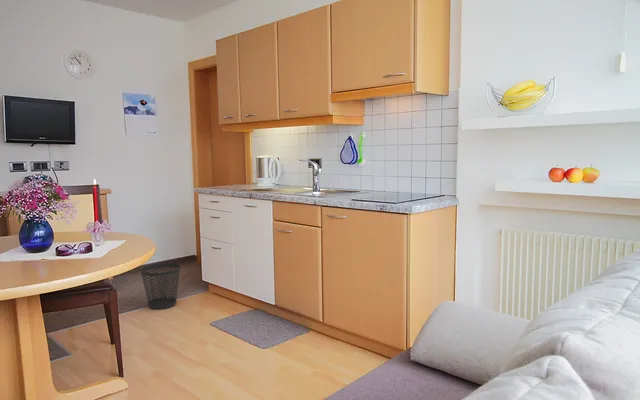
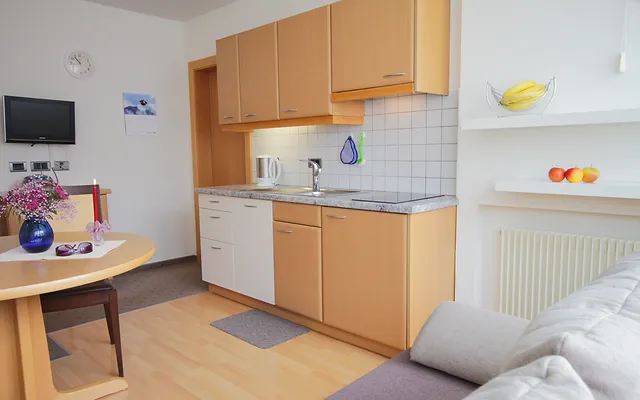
- wastebasket (161, 287)
